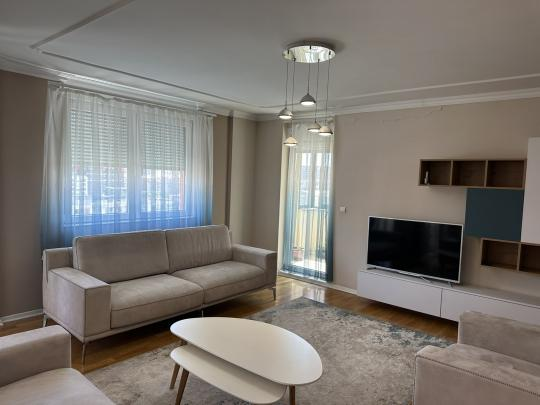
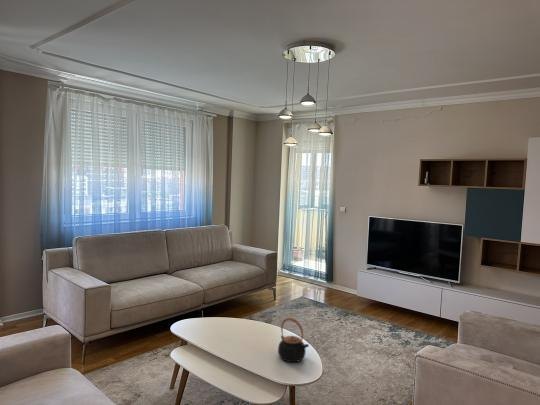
+ teapot (294, 338)
